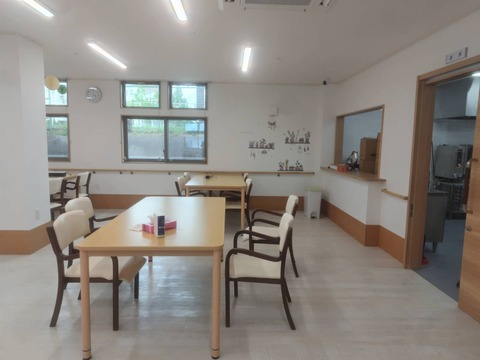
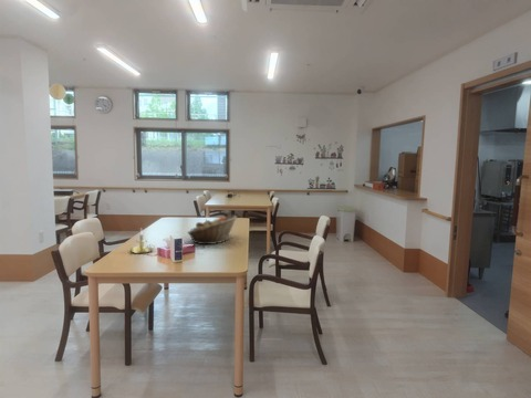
+ candle holder (143, 240)
+ fruit basket (212, 228)
